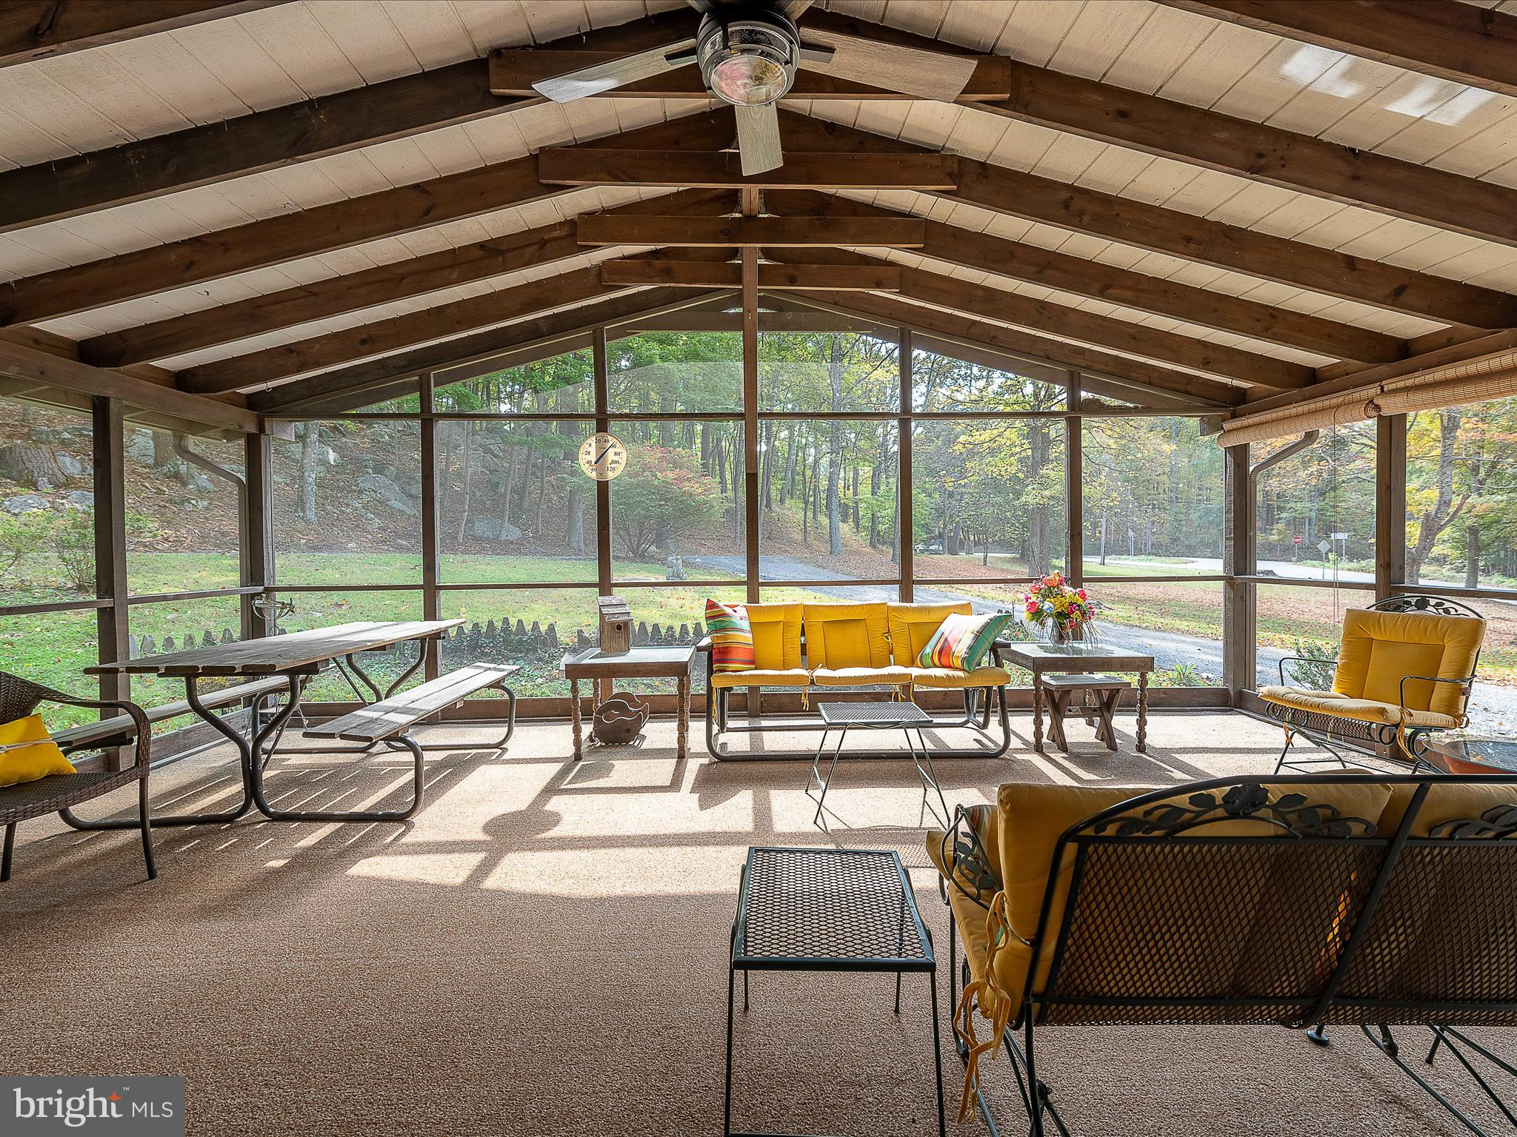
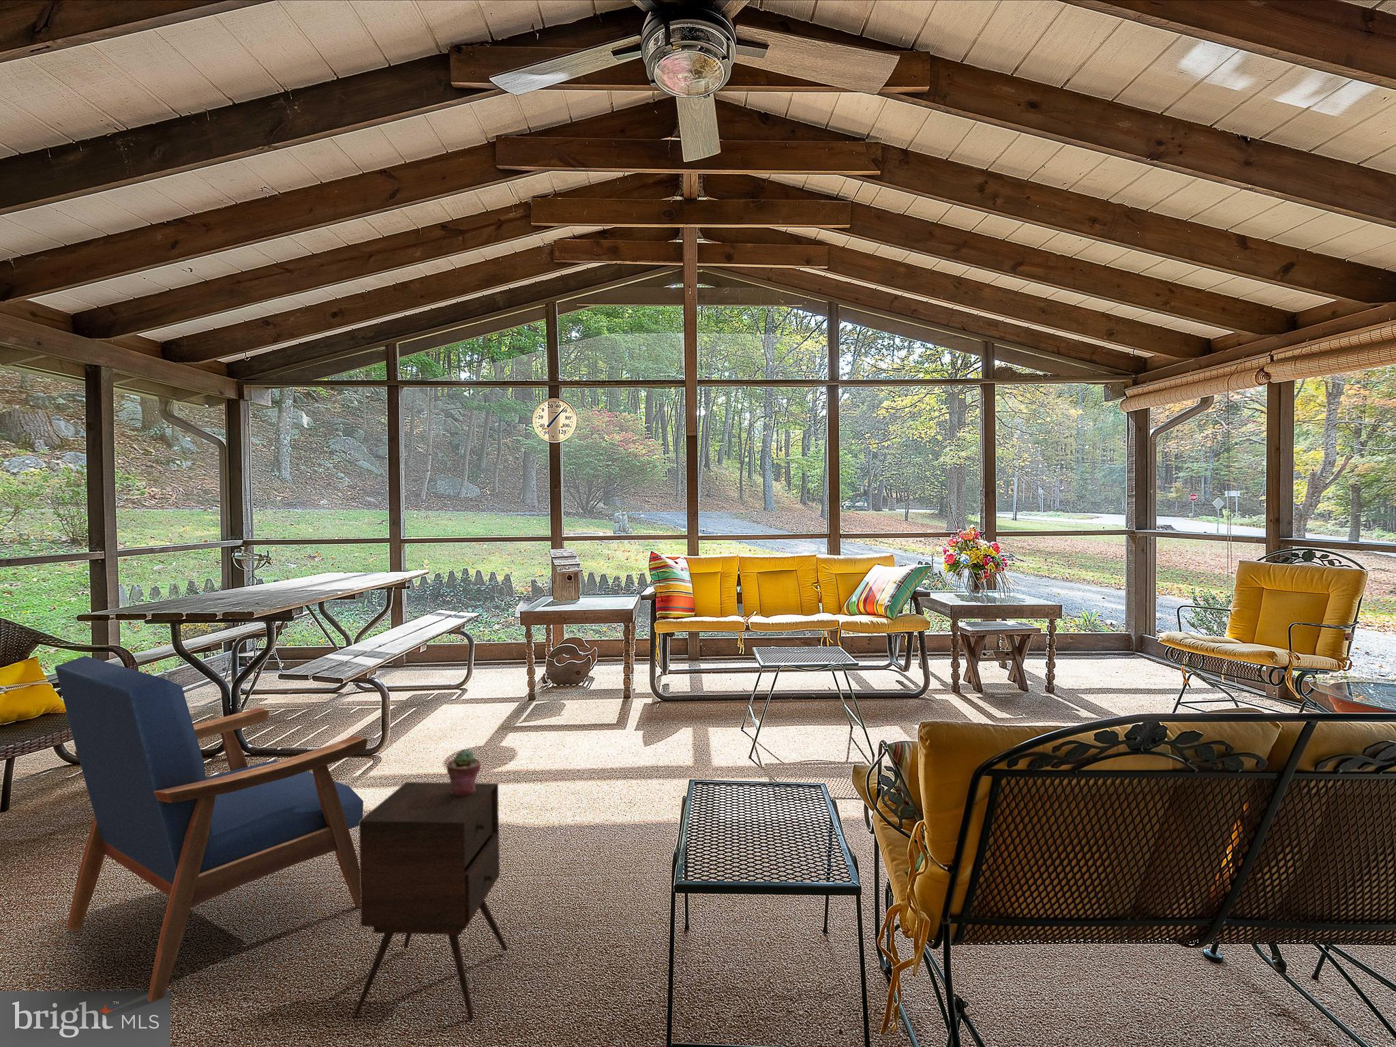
+ armchair (217, 786)
+ potted succulent (464, 770)
+ side table (435, 891)
